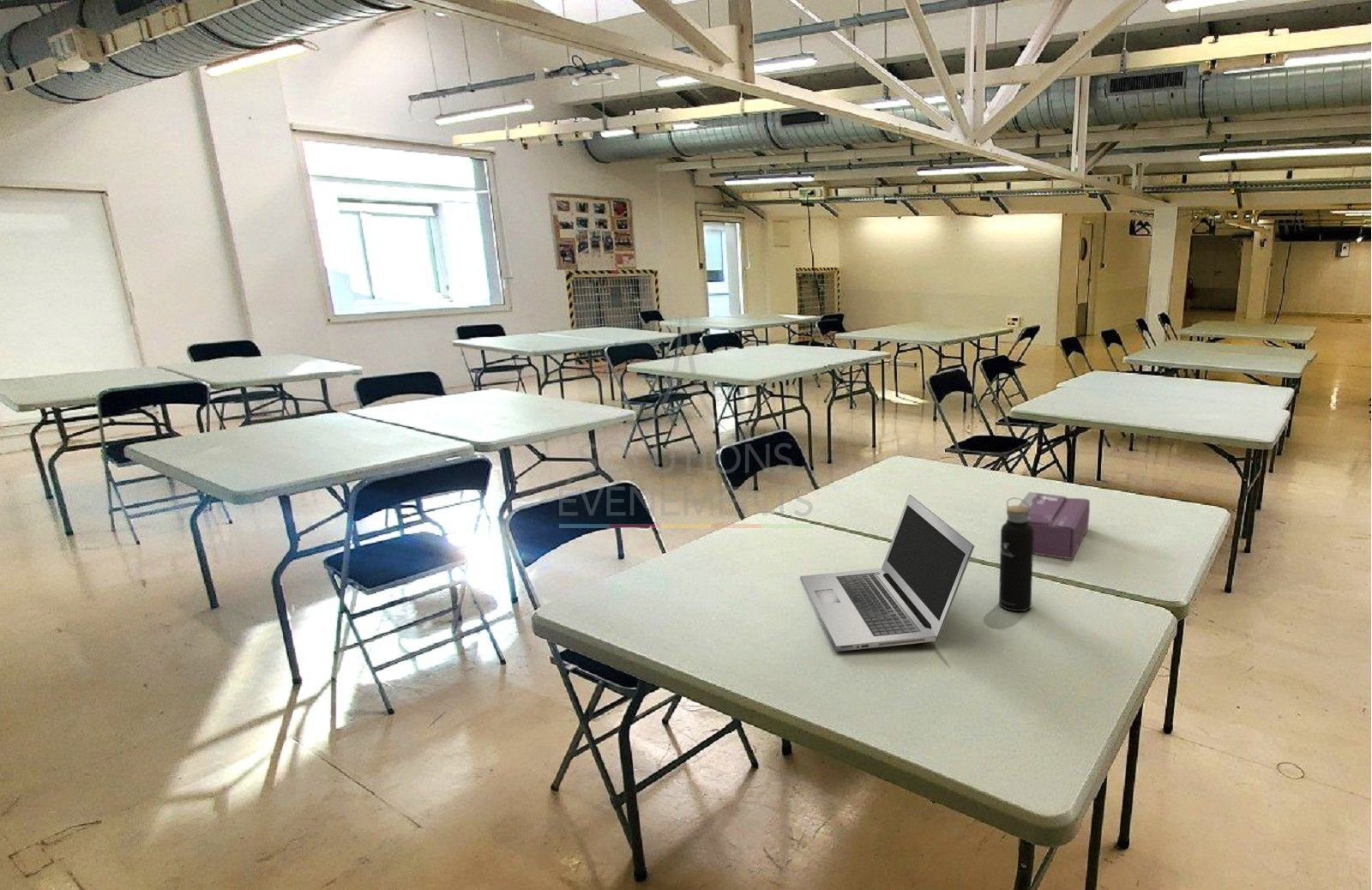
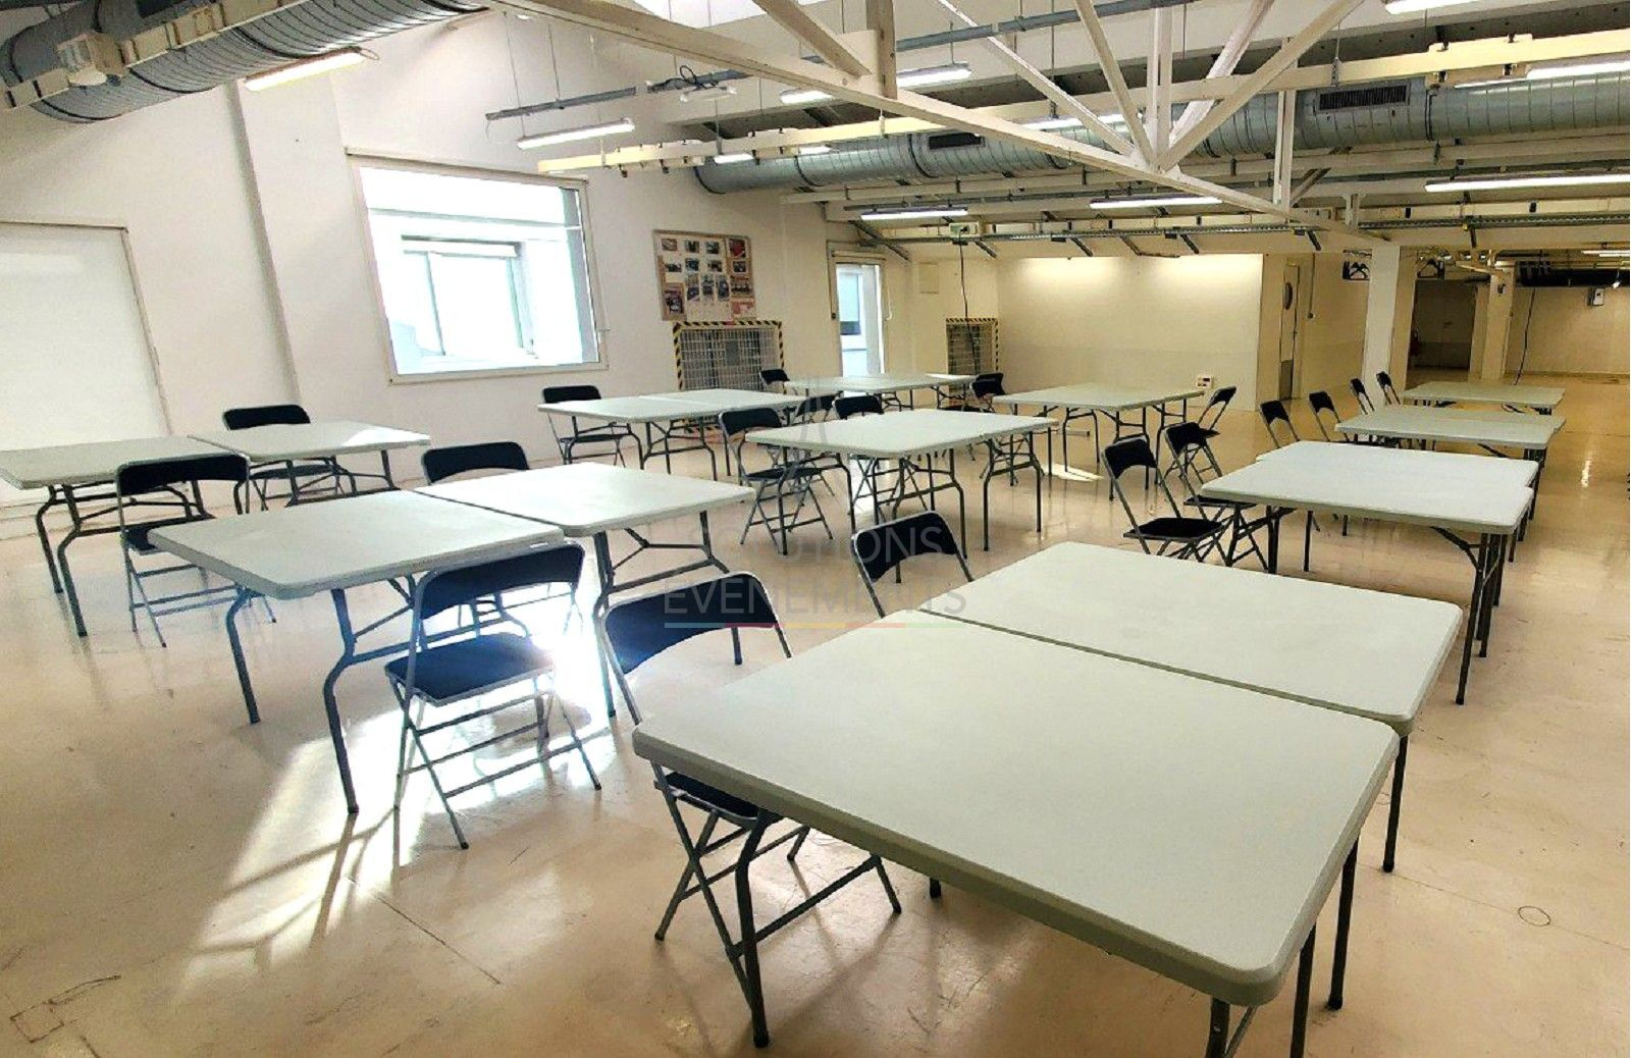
- water bottle (1016, 552)
- tissue box (1049, 523)
- laptop (876, 568)
